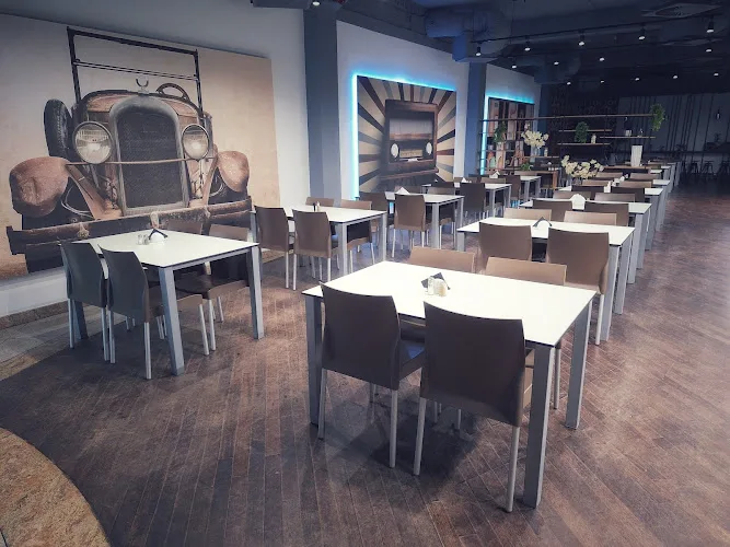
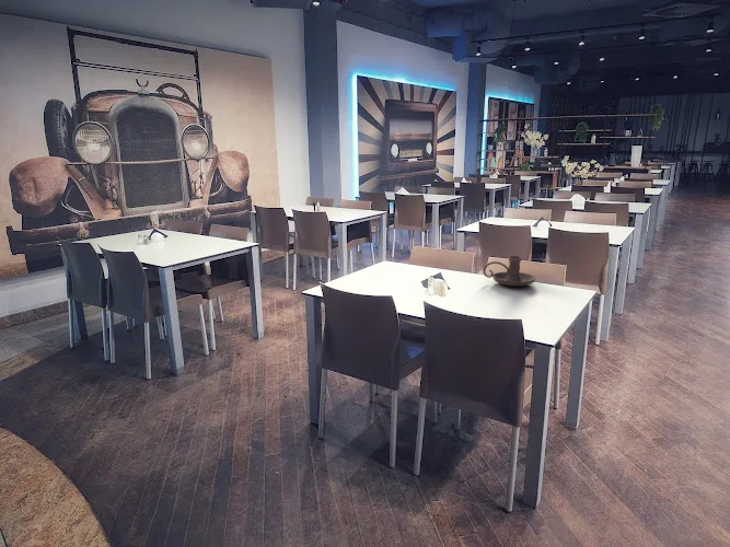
+ candle holder (509, 270)
